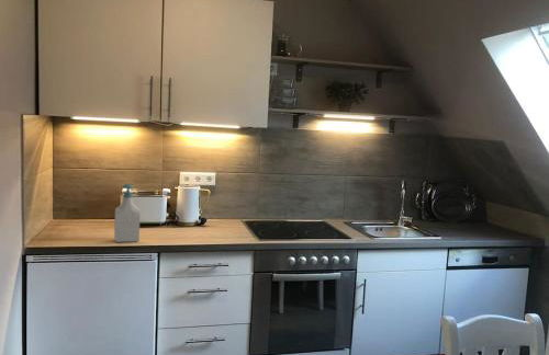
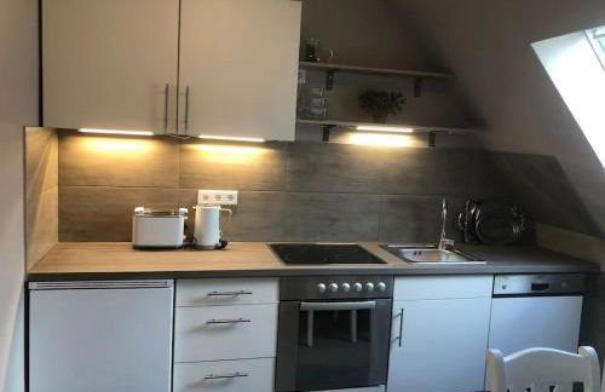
- soap bottle (127, 211)
